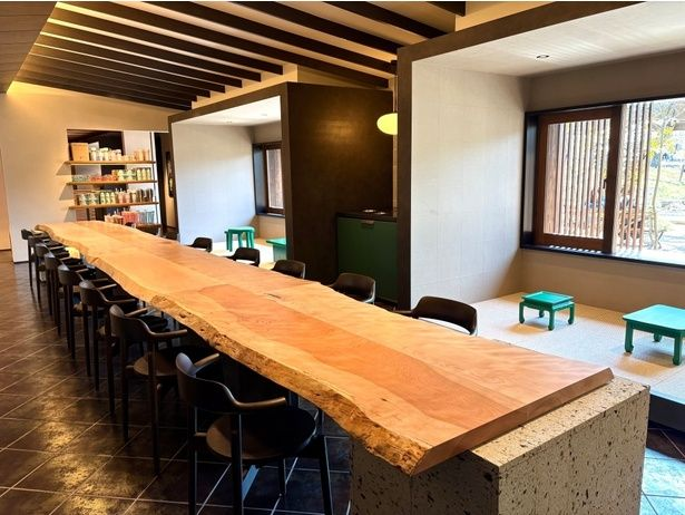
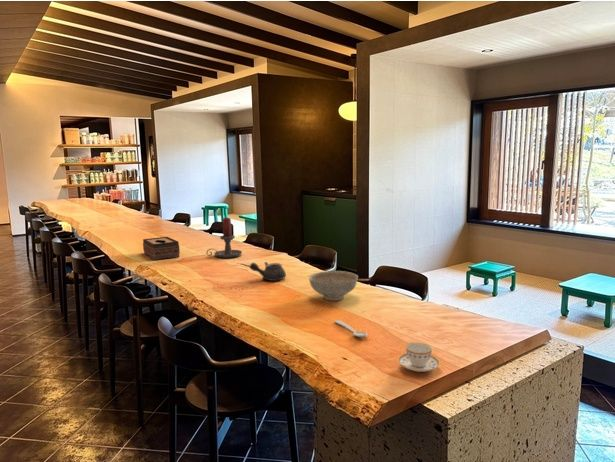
+ teacup (418, 357)
+ teapot (267, 270)
+ decorative bowl (333, 287)
+ candle holder (223, 237)
+ tissue box (160, 247)
+ spoon (349, 328)
